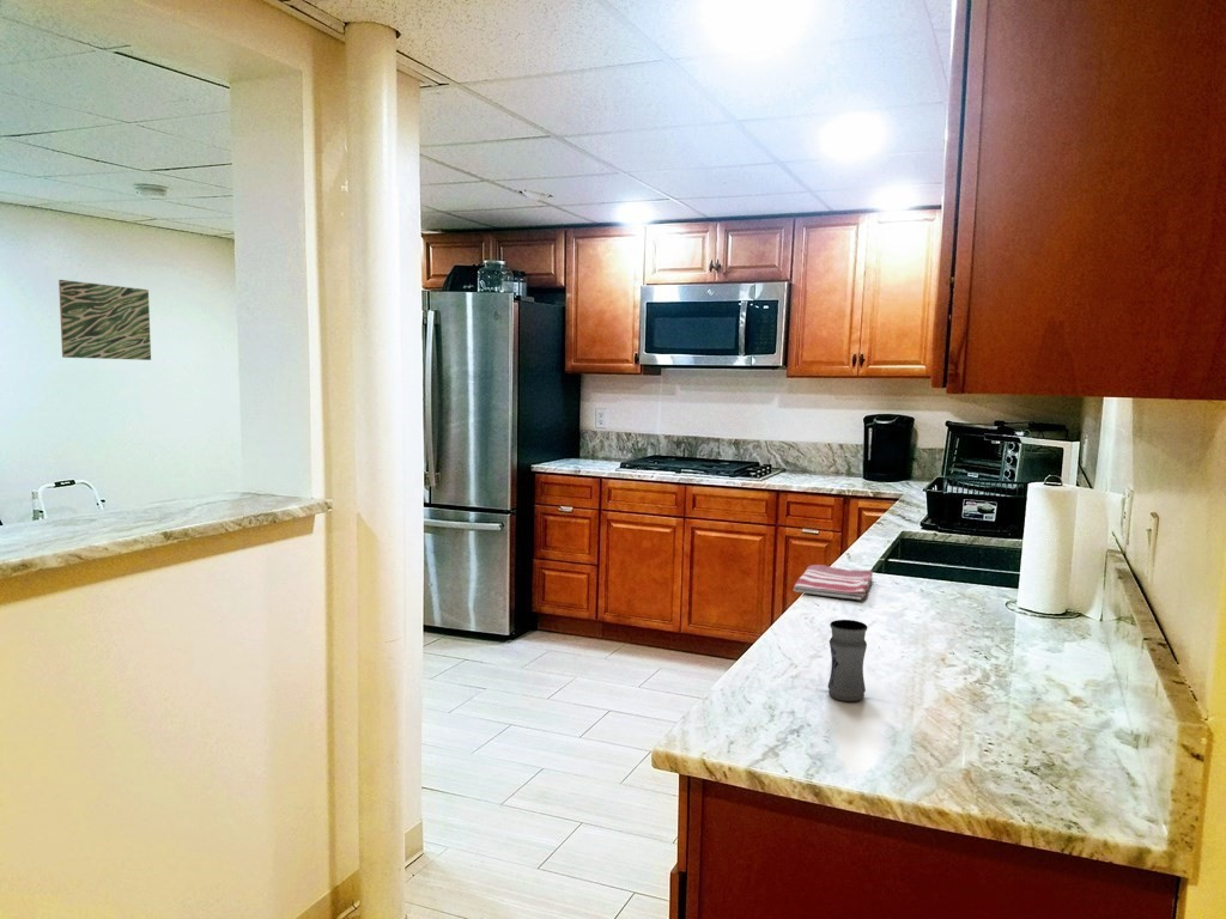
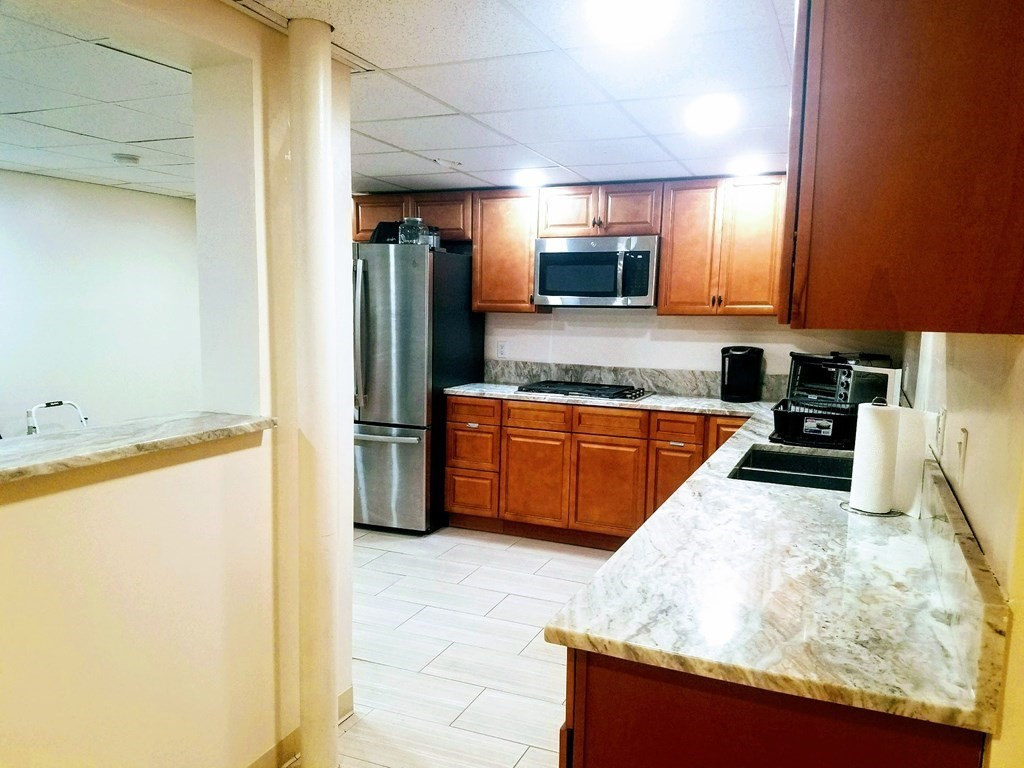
- wall art (107, 322)
- jar (846, 659)
- dish towel (833, 580)
